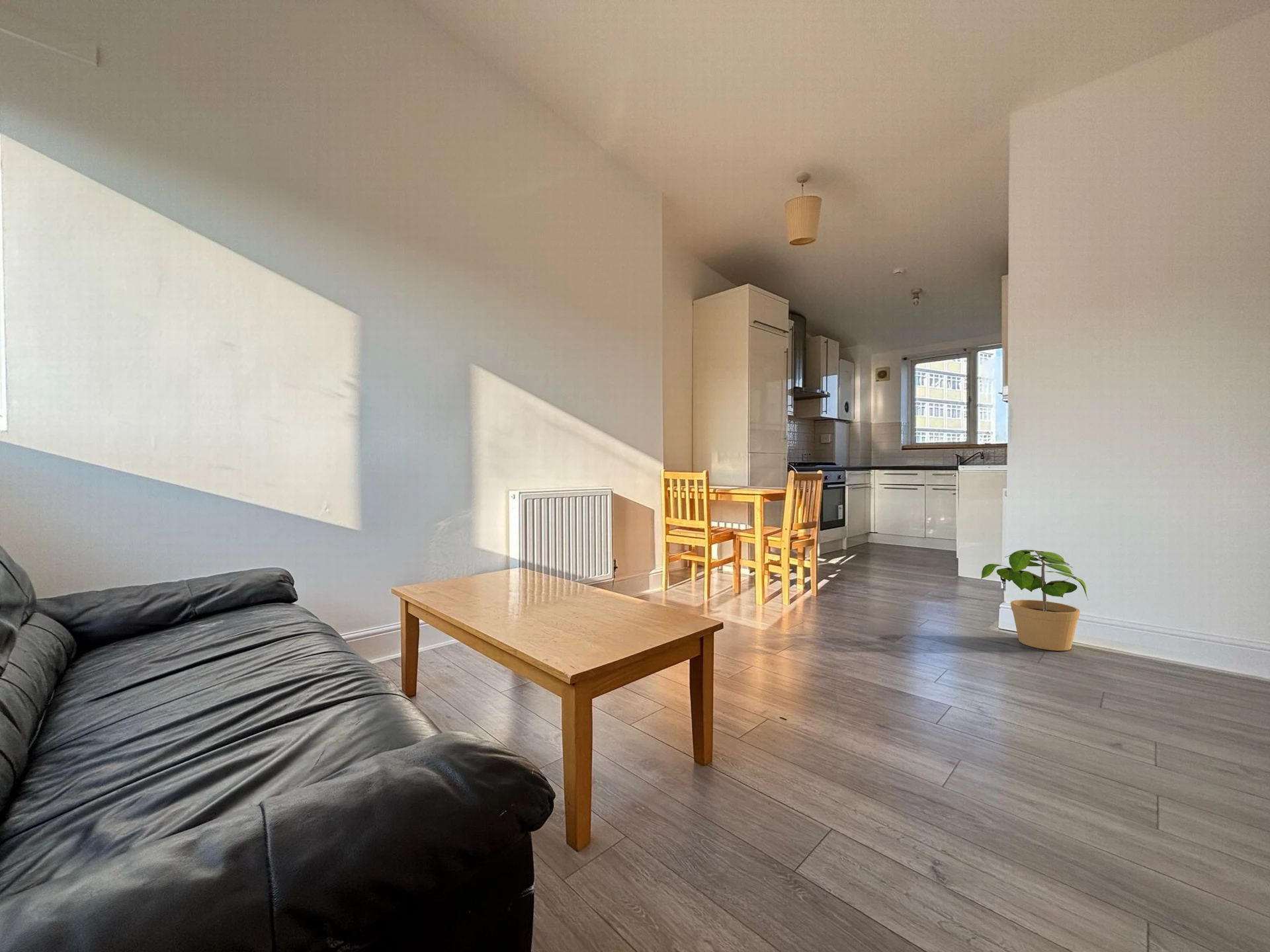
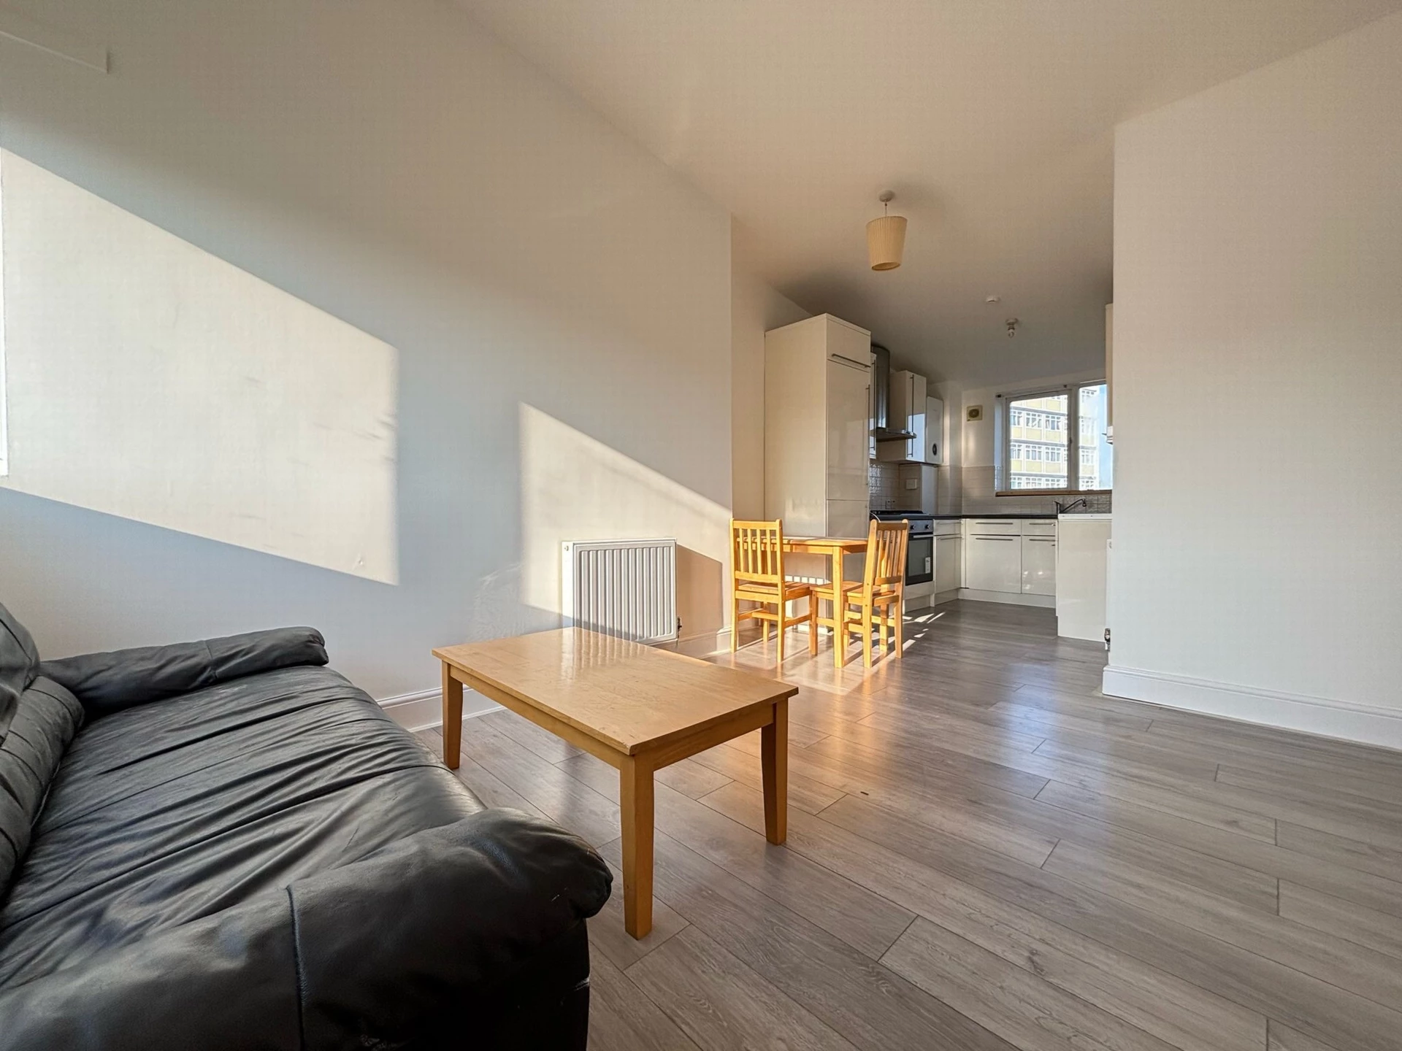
- potted plant (1029, 600)
